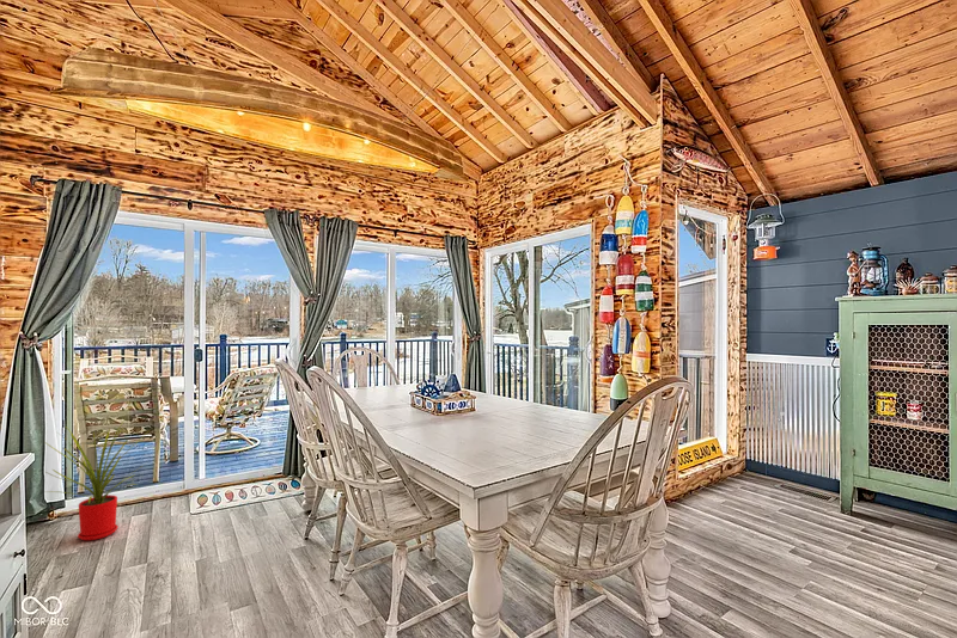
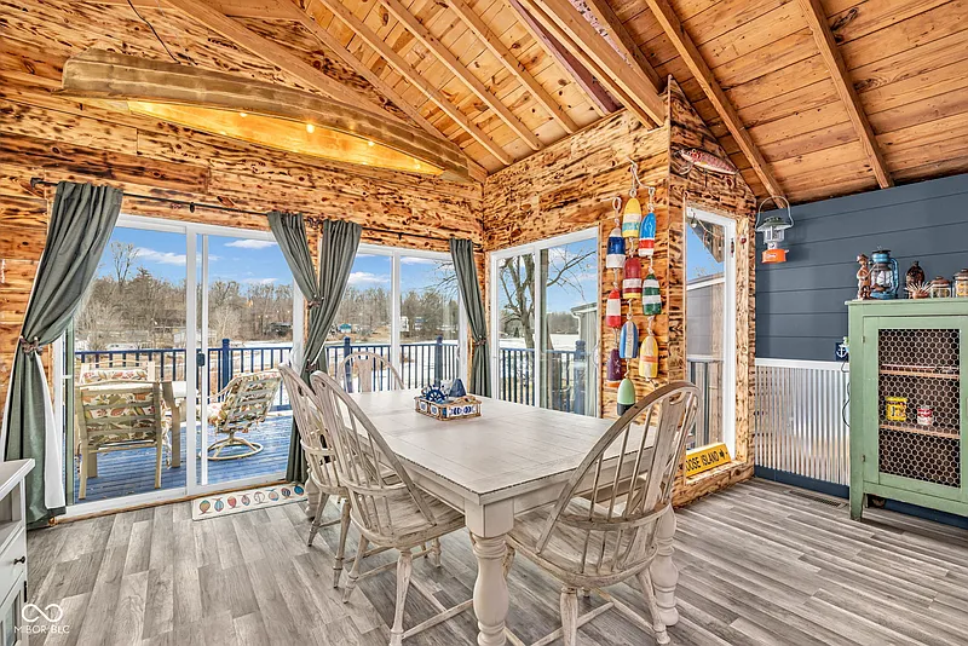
- house plant (98, 479)
